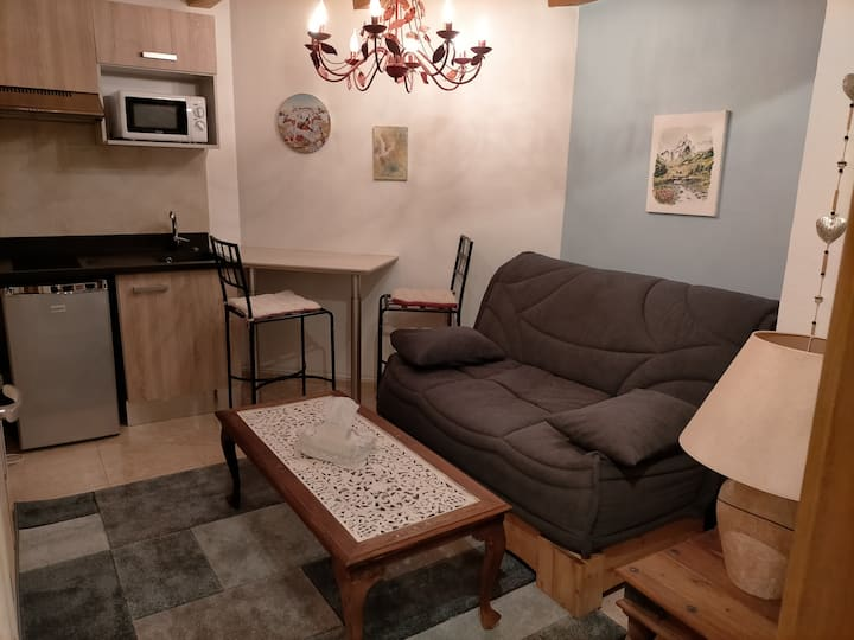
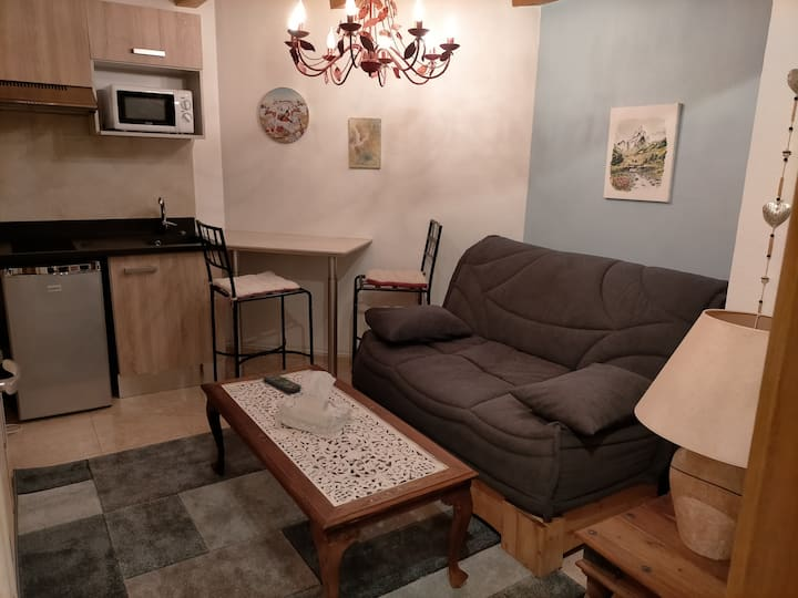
+ remote control (282, 382)
